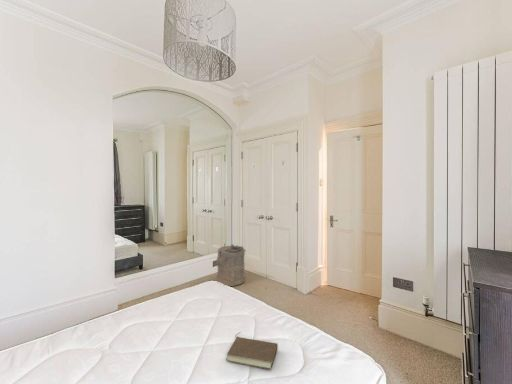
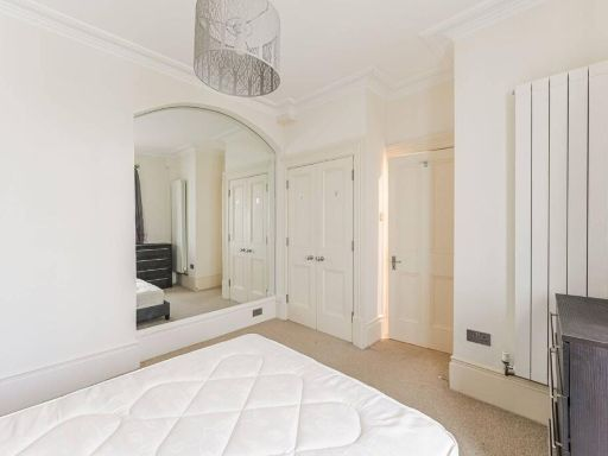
- laundry hamper (229, 263)
- book (253, 348)
